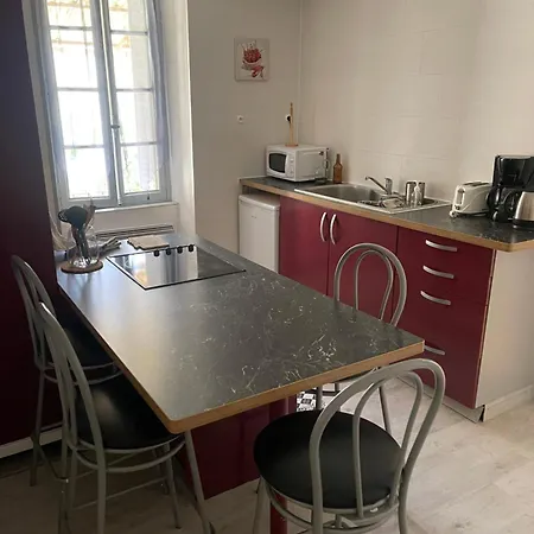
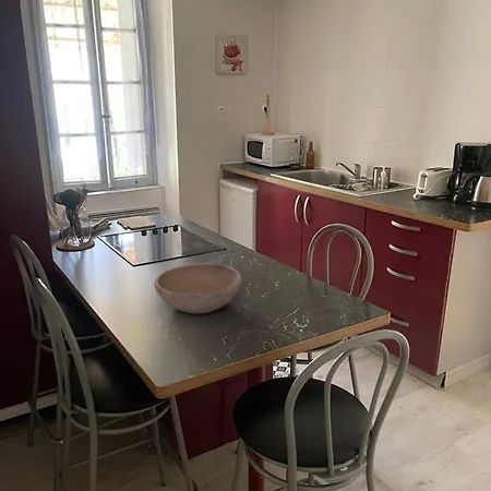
+ bowl (199, 290)
